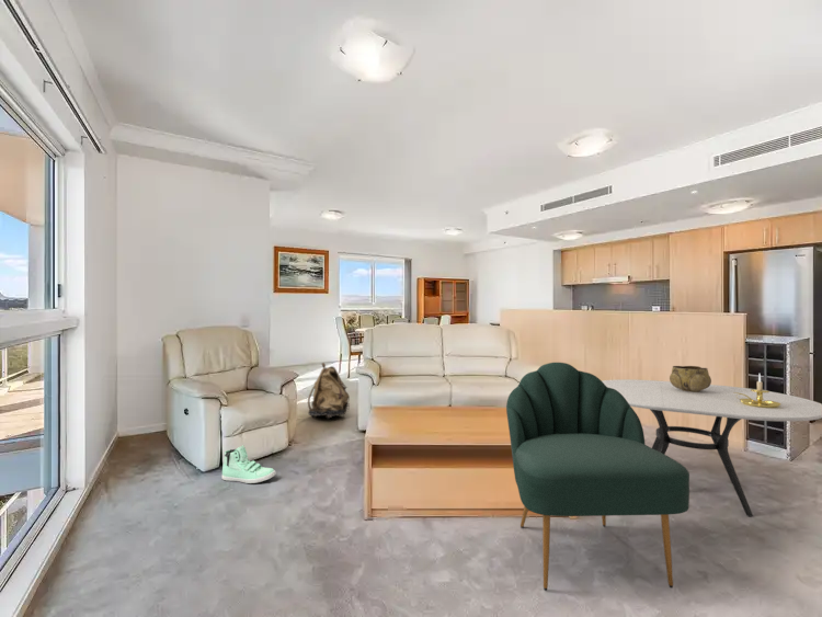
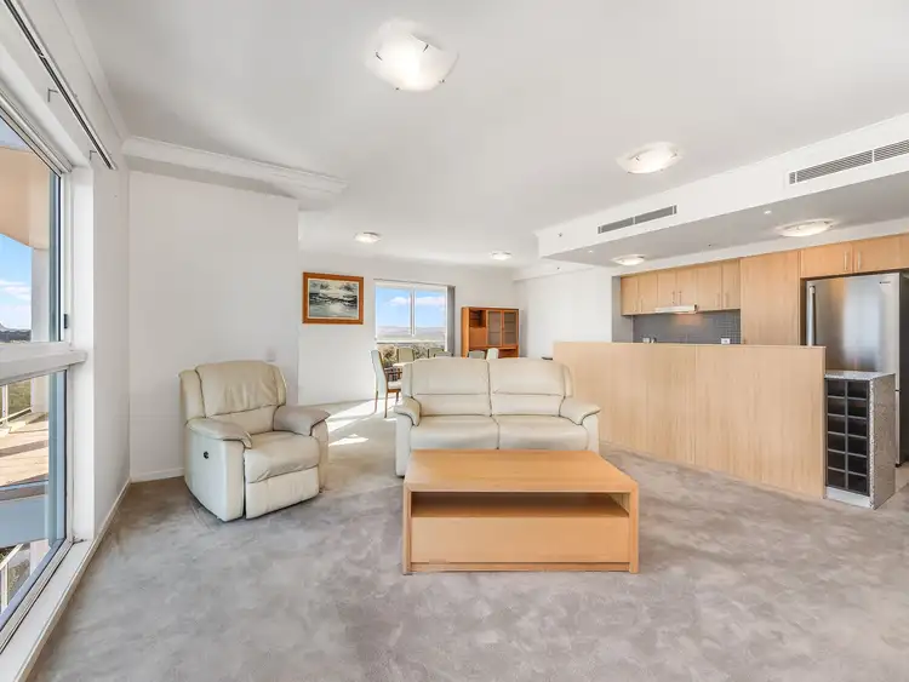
- decorative bowl (689, 378)
- backpack (327, 390)
- chair (581, 461)
- dining table (690, 442)
- sneaker (249, 462)
- candle holder (756, 389)
